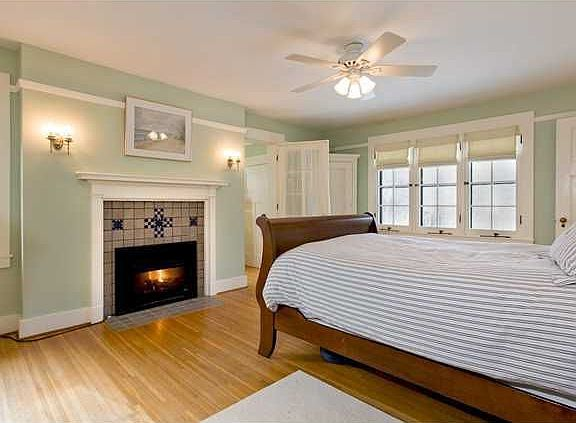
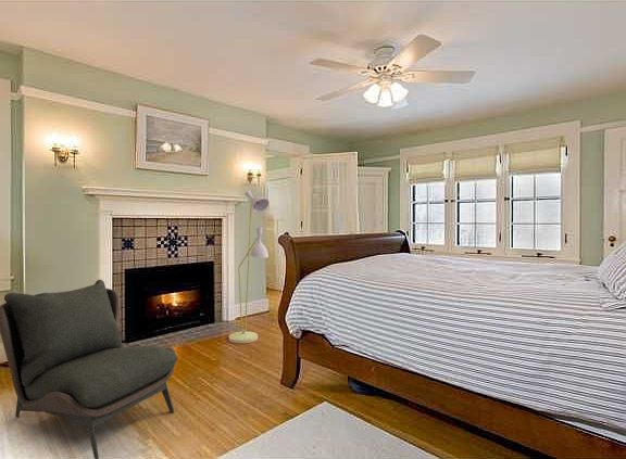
+ floor lamp (248, 265)
+ armless chair (90, 352)
